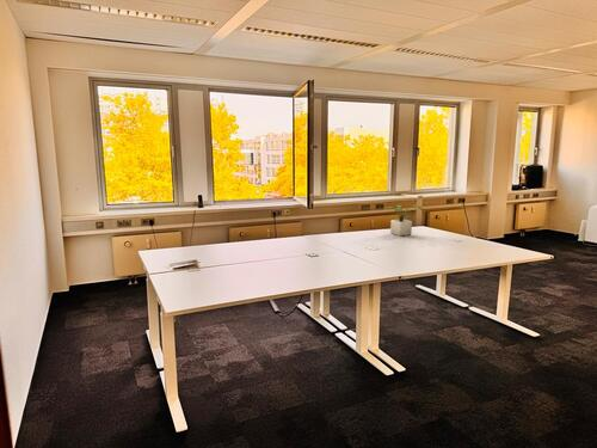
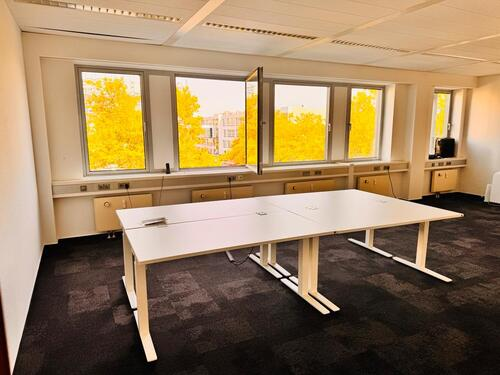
- potted plant (402, 219)
